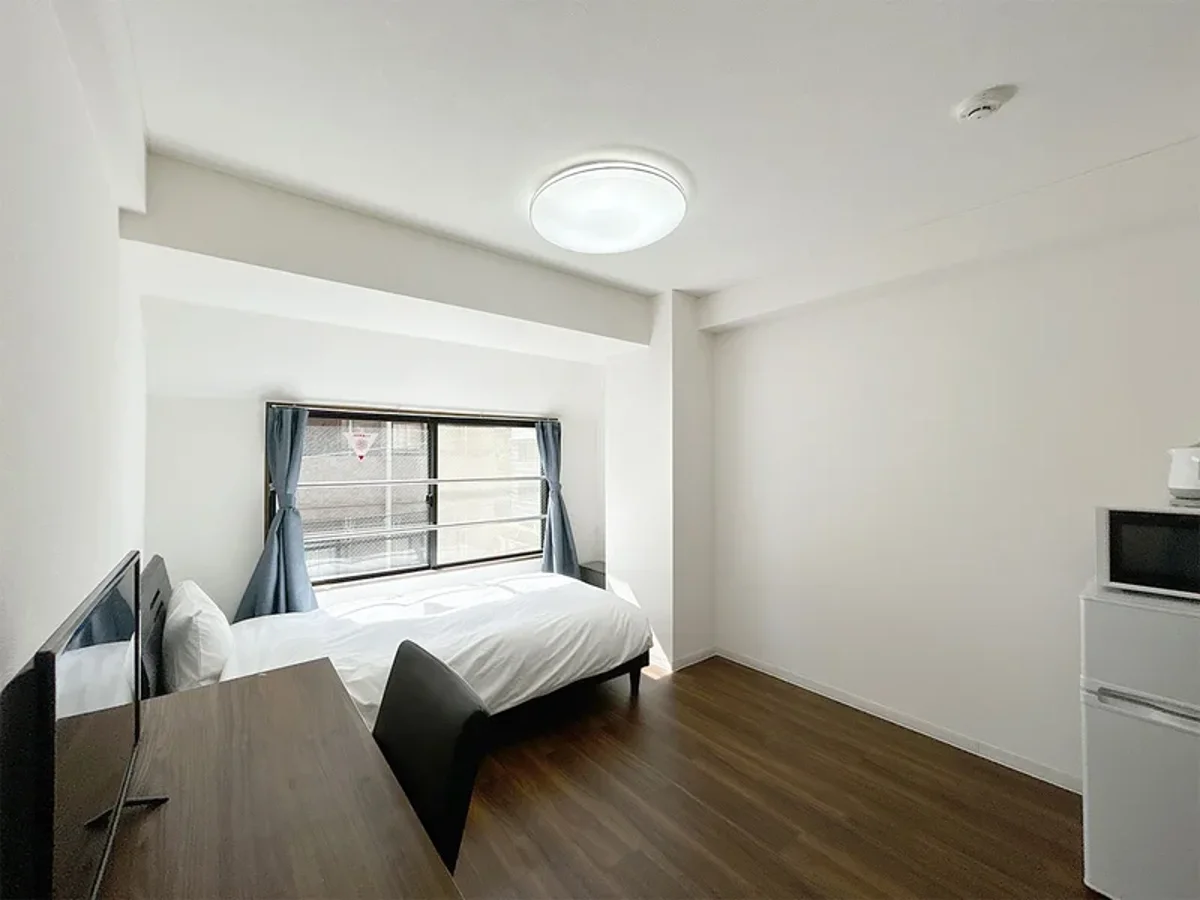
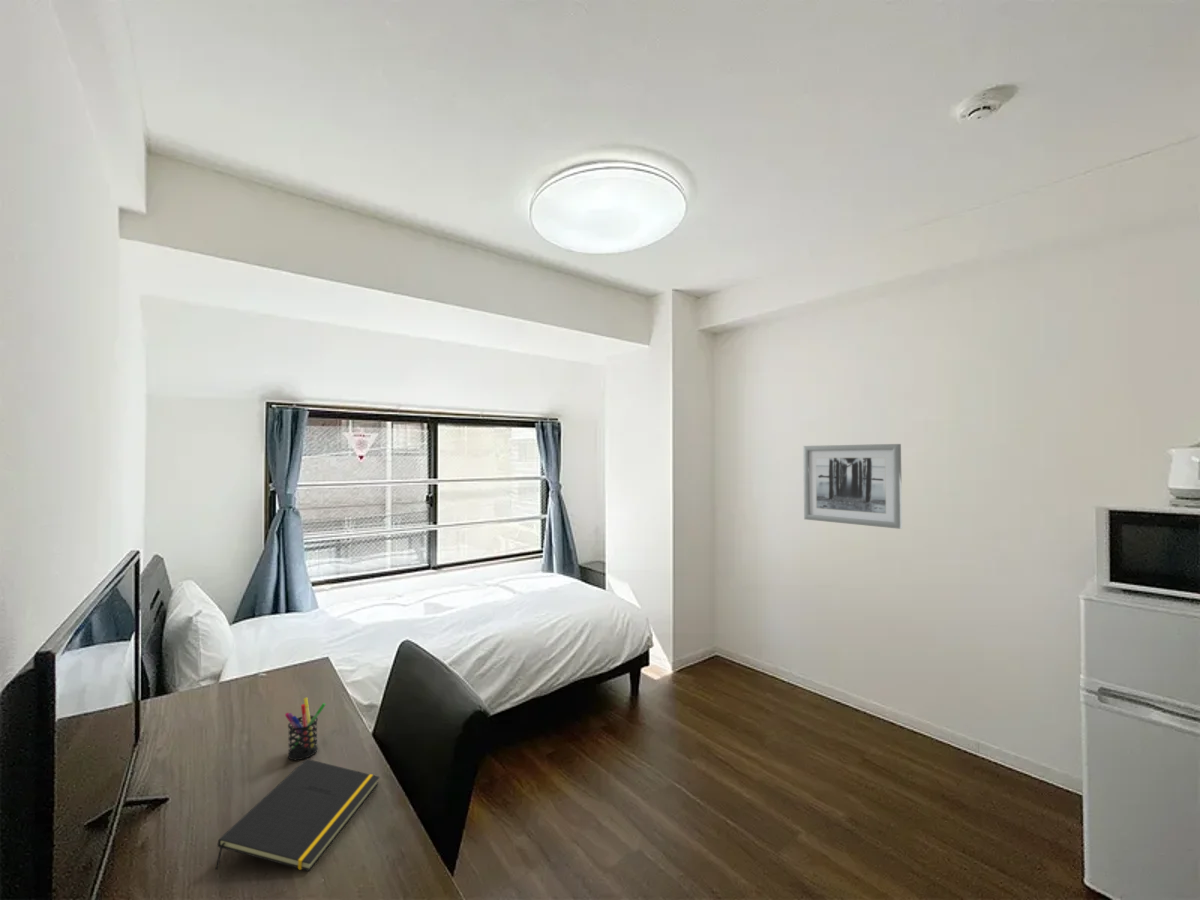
+ notepad (307, 807)
+ pen holder (306, 725)
+ wall art (849, 484)
